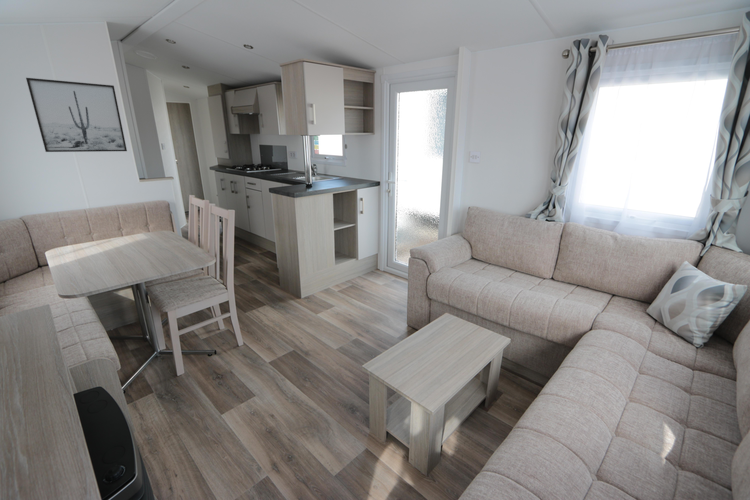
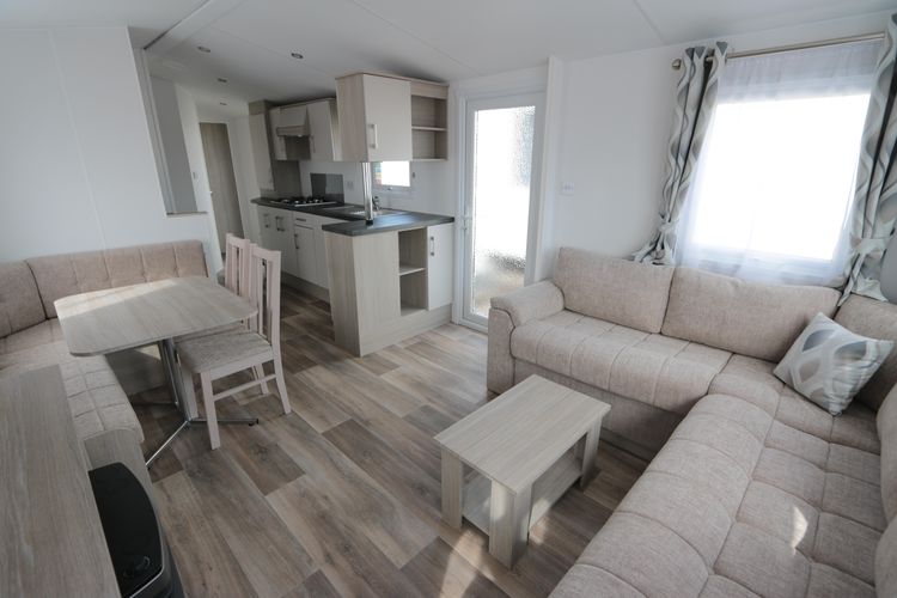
- wall art (80, 117)
